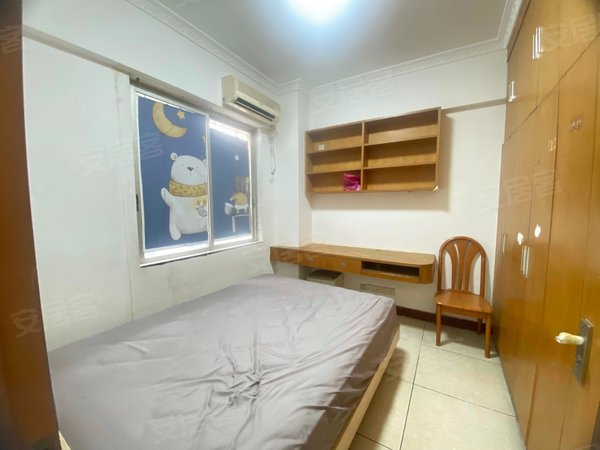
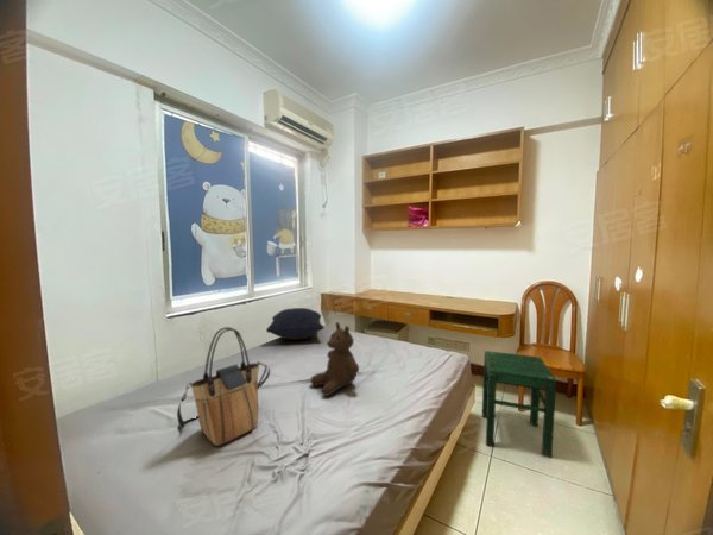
+ pillow (296, 322)
+ tote bag (226, 373)
+ teddy bear (334, 355)
+ stool (513, 403)
